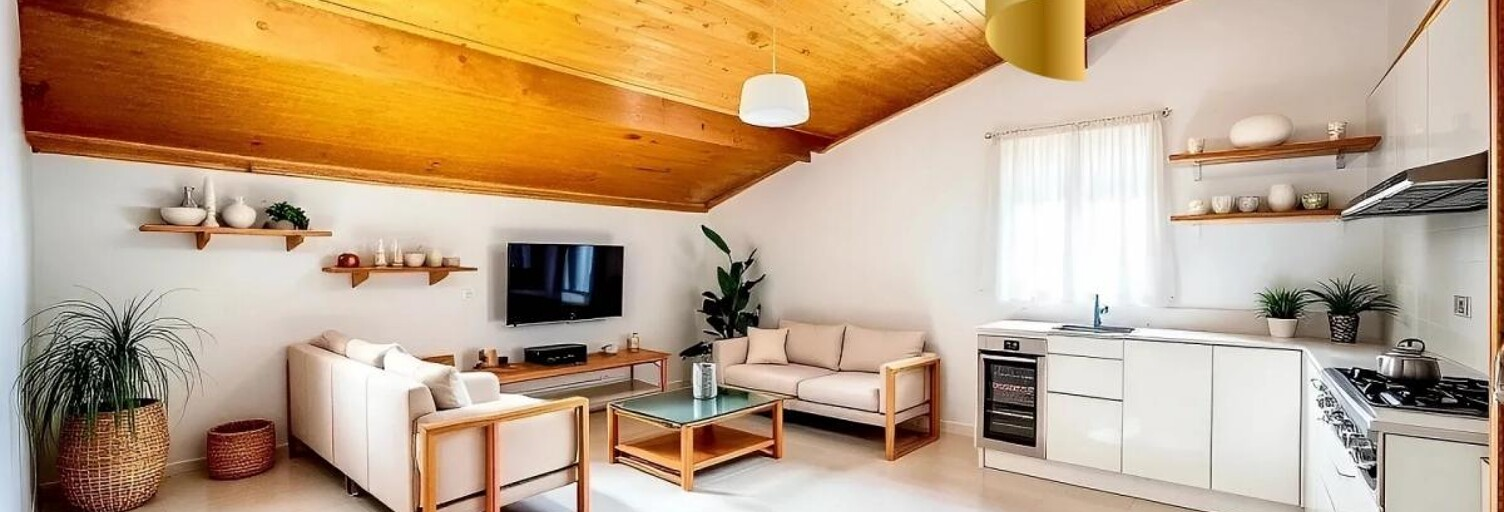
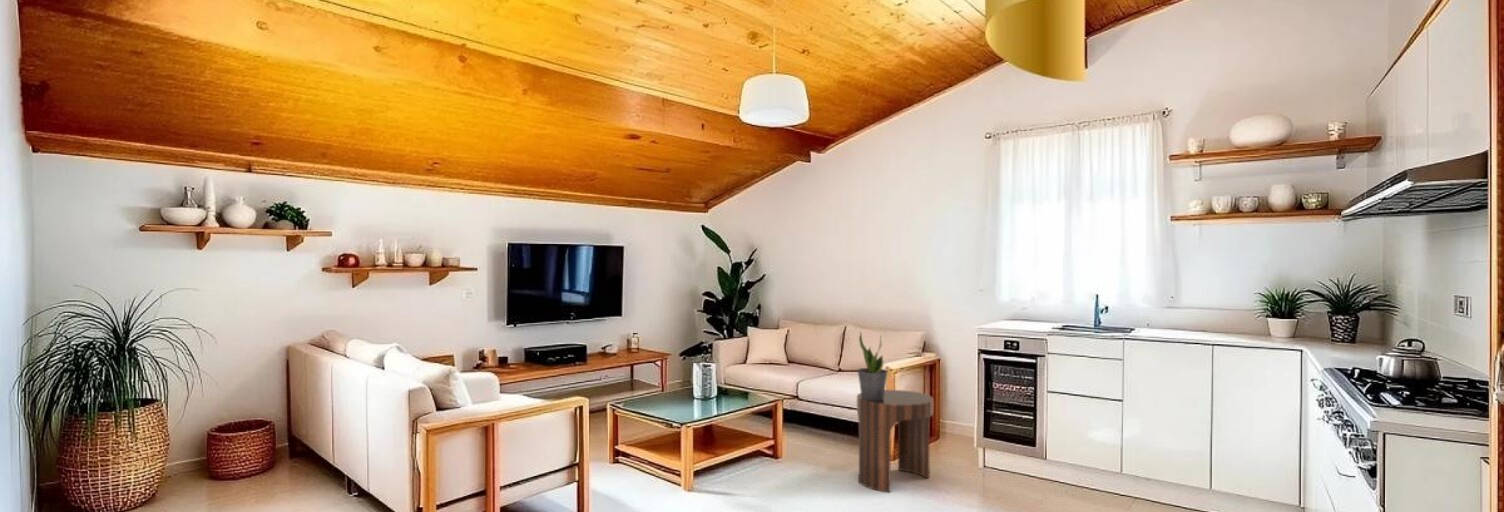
+ potted plant (872, 364)
+ side table (898, 438)
